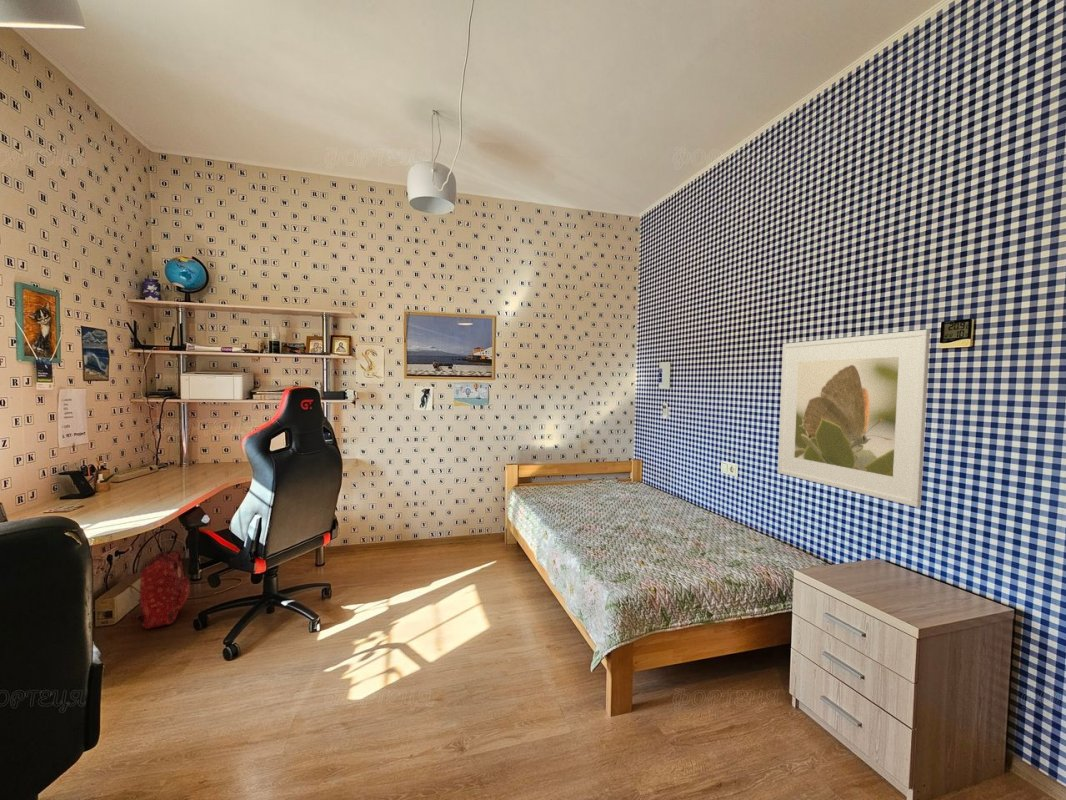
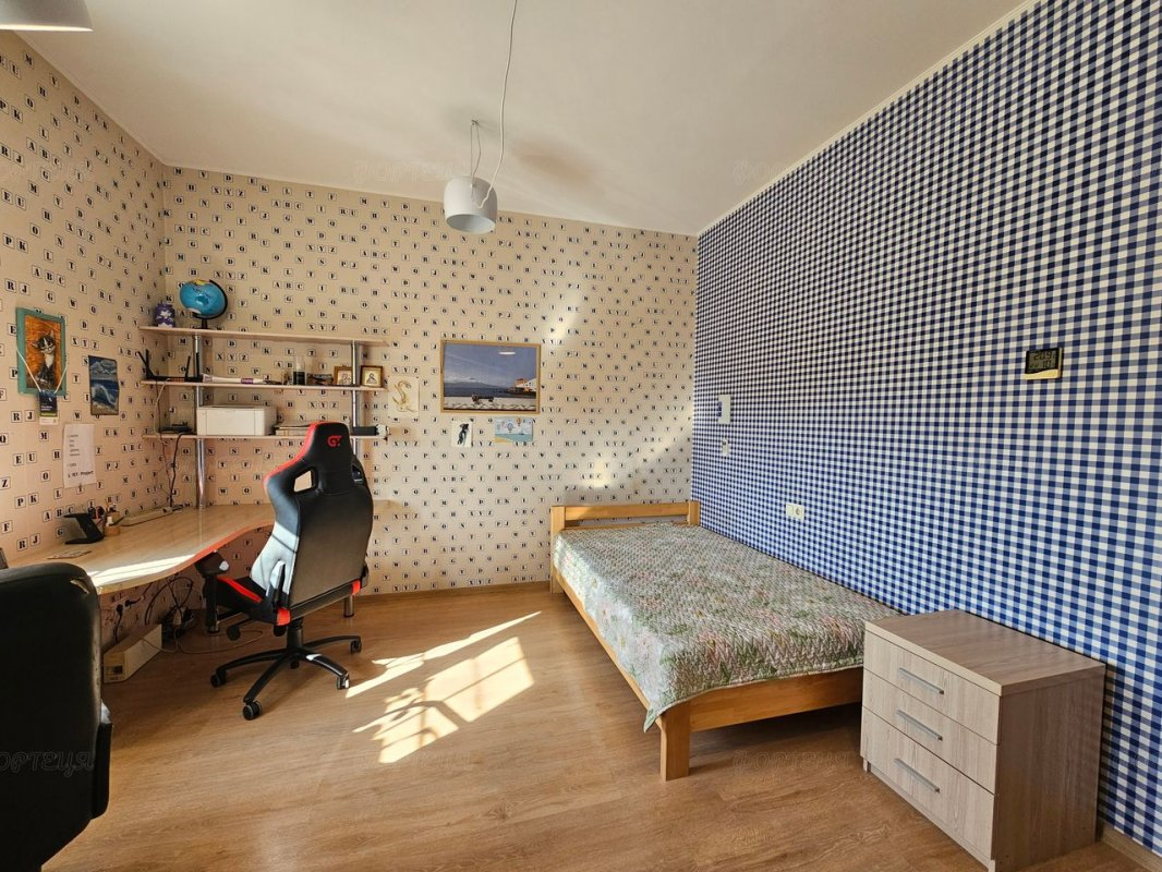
- backpack (156, 585)
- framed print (841, 413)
